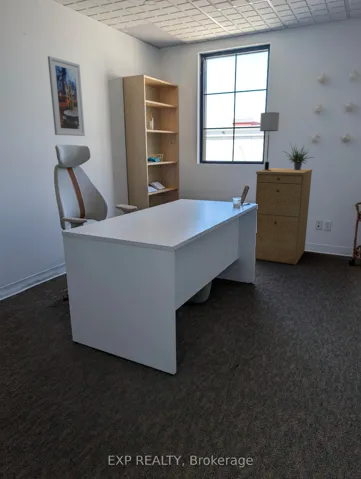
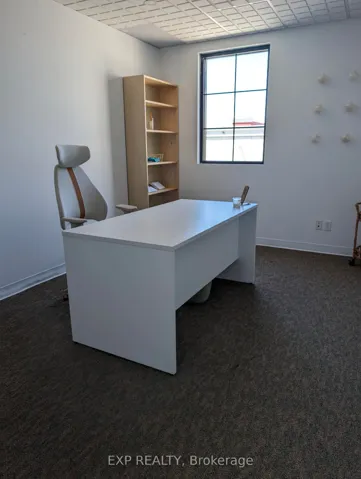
- filing cabinet (282, 213)
- potted plant (297, 155)
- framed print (67, 98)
- table lamp (268, 142)
